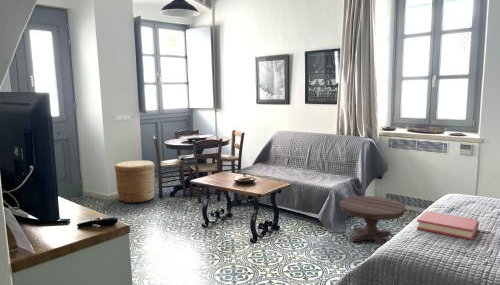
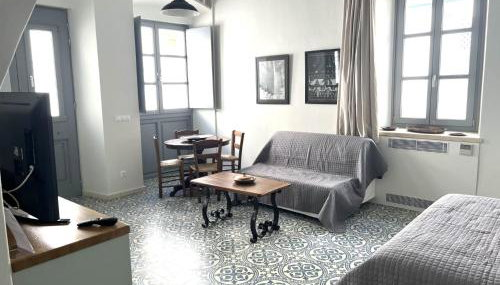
- hardback book (447, 224)
- side table (371, 220)
- basket (135, 181)
